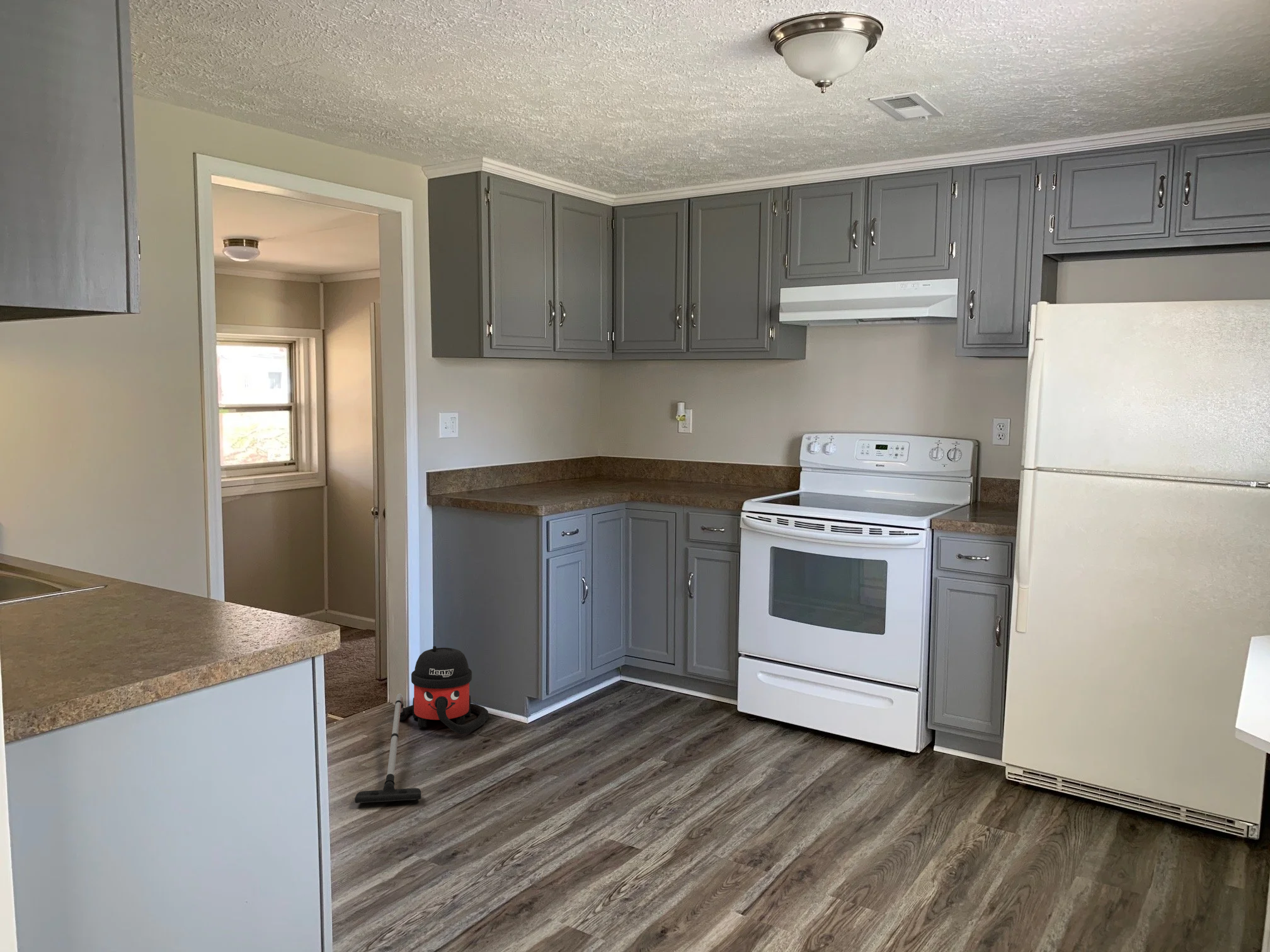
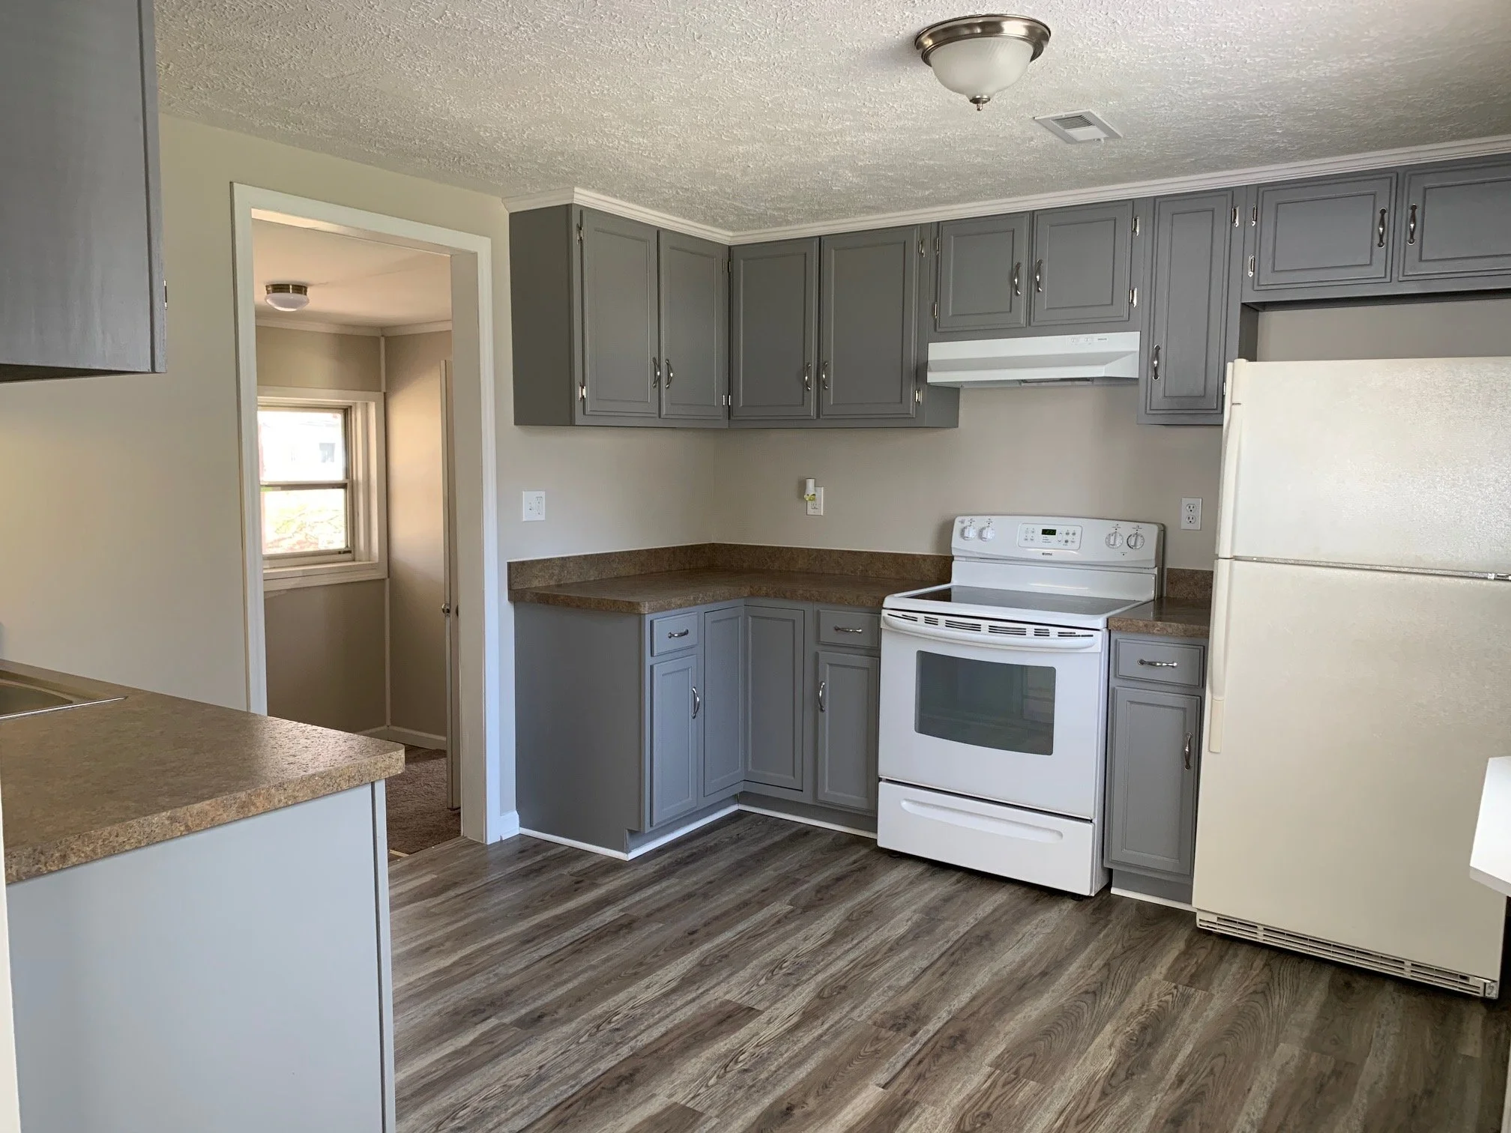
- vacuum cleaner (416, 709)
